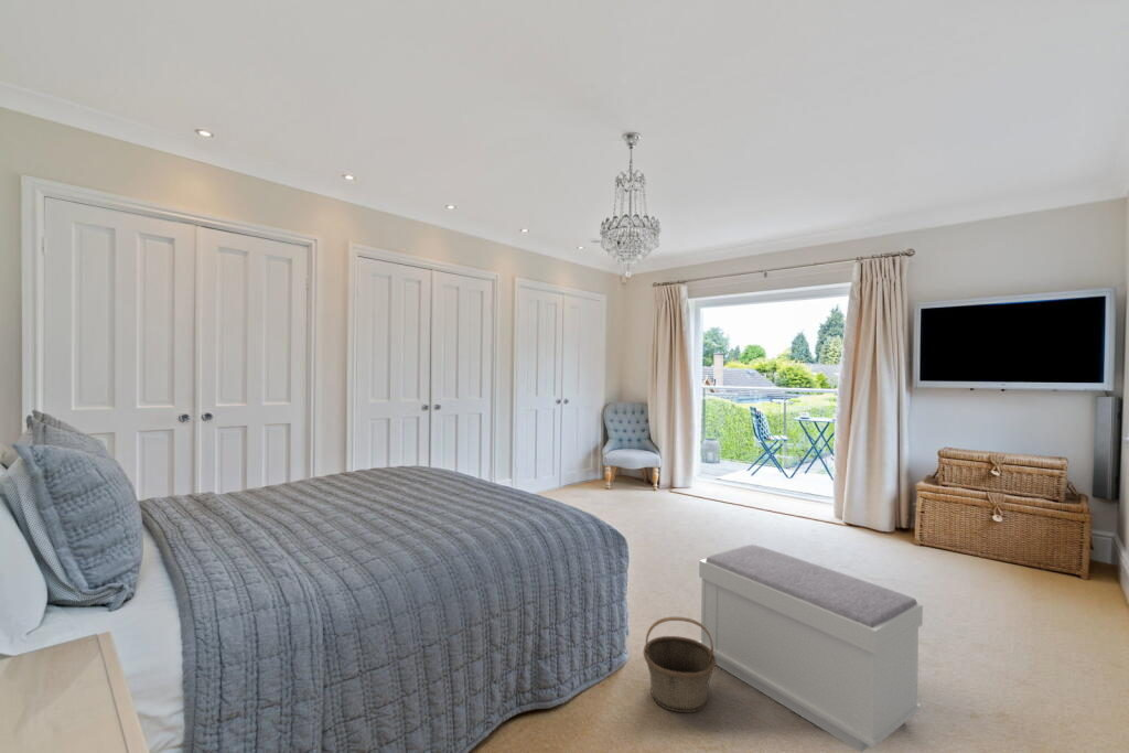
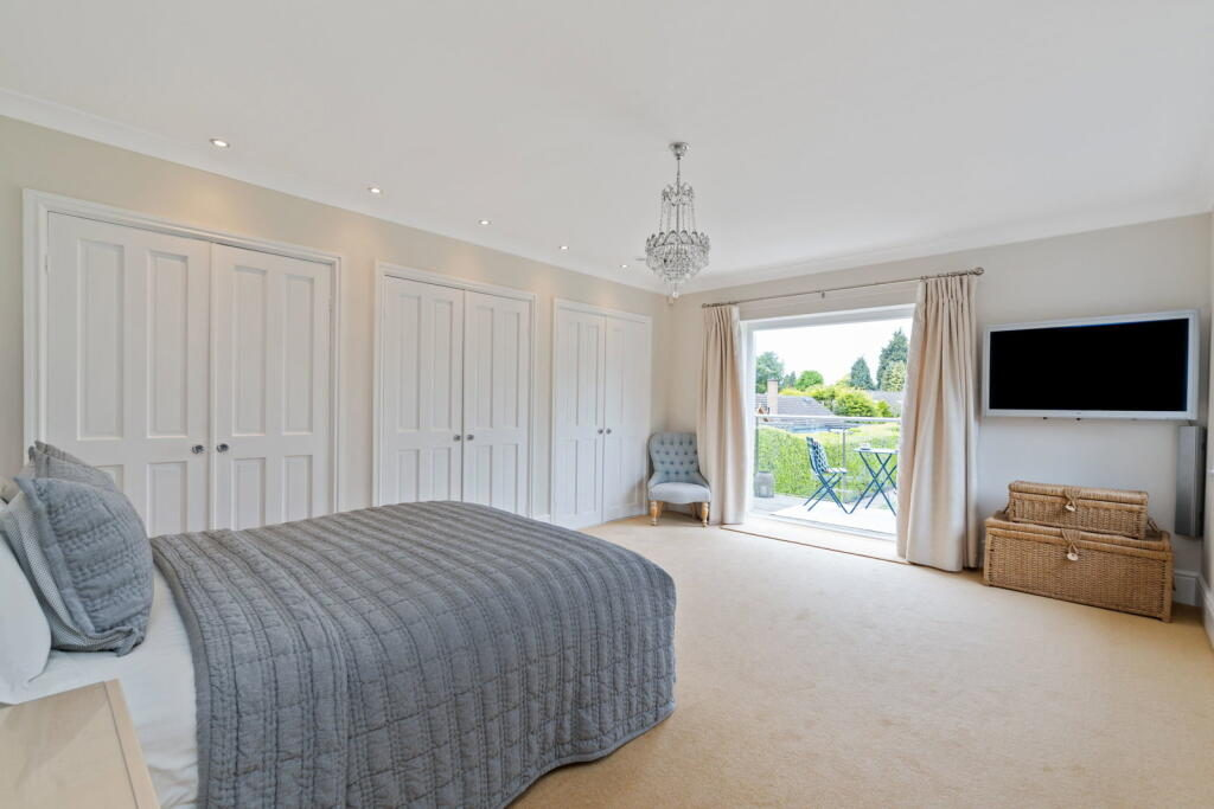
- basket (678, 656)
- bench (799, 630)
